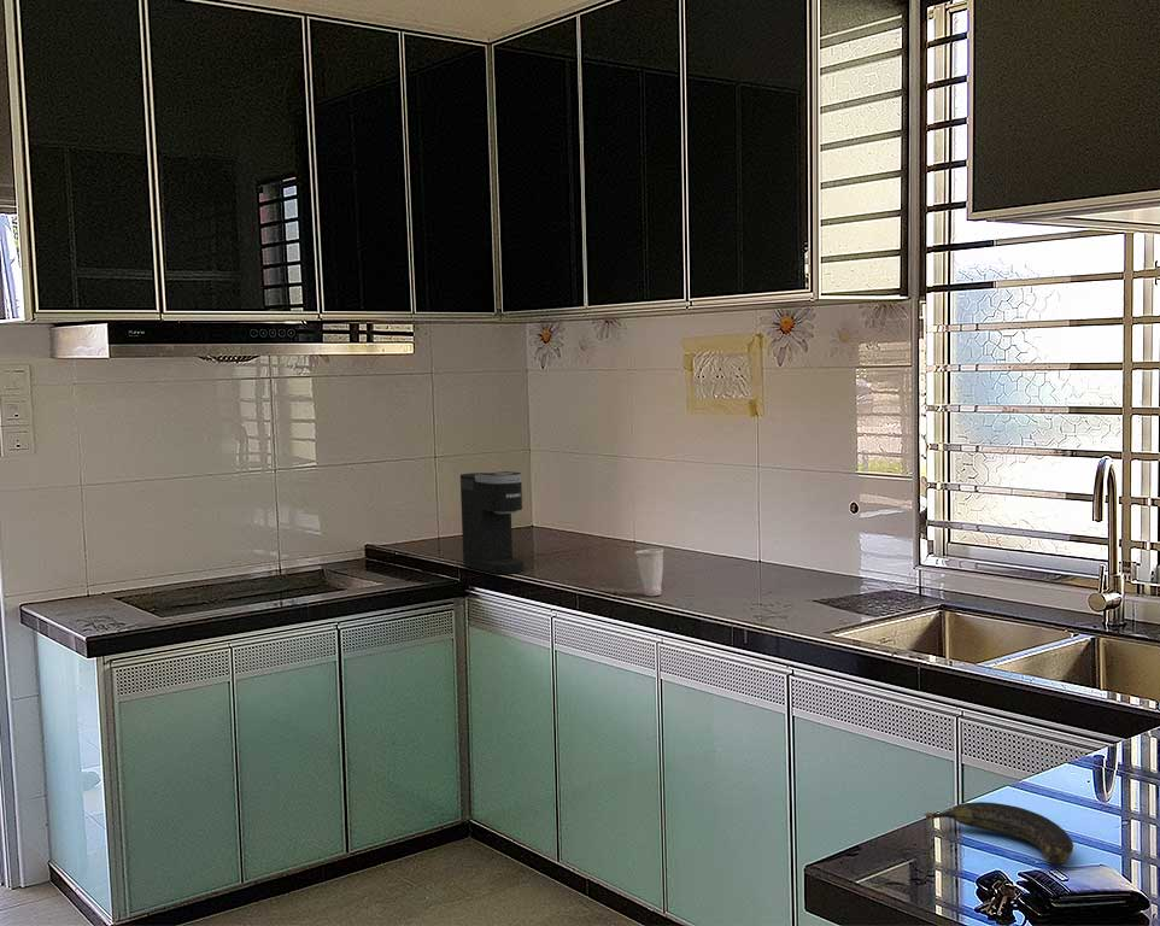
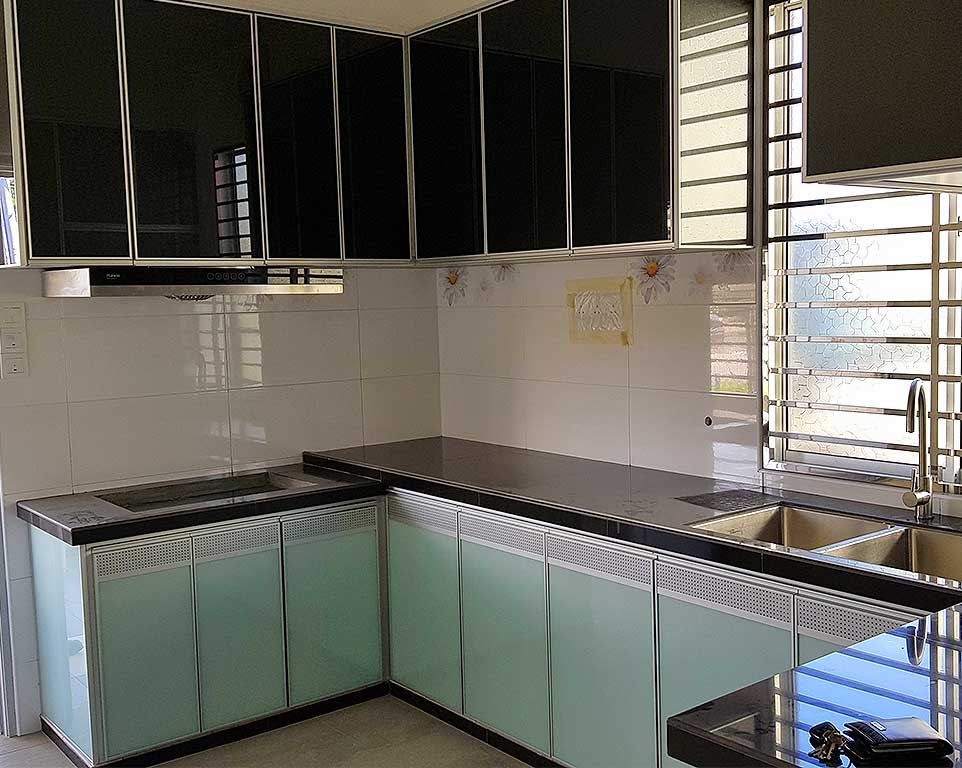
- coffee maker (492, 520)
- cup (650, 572)
- banana (1008, 828)
